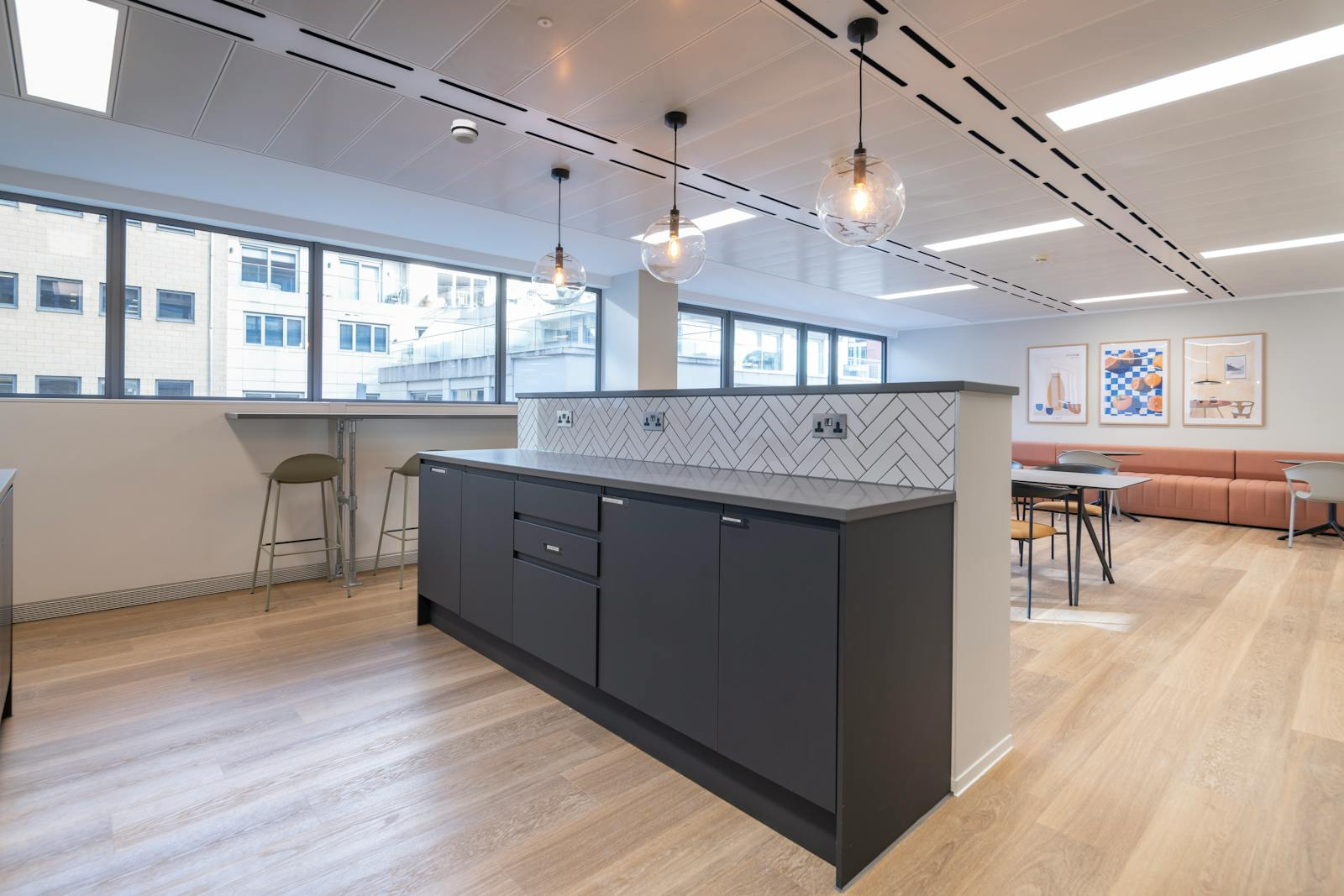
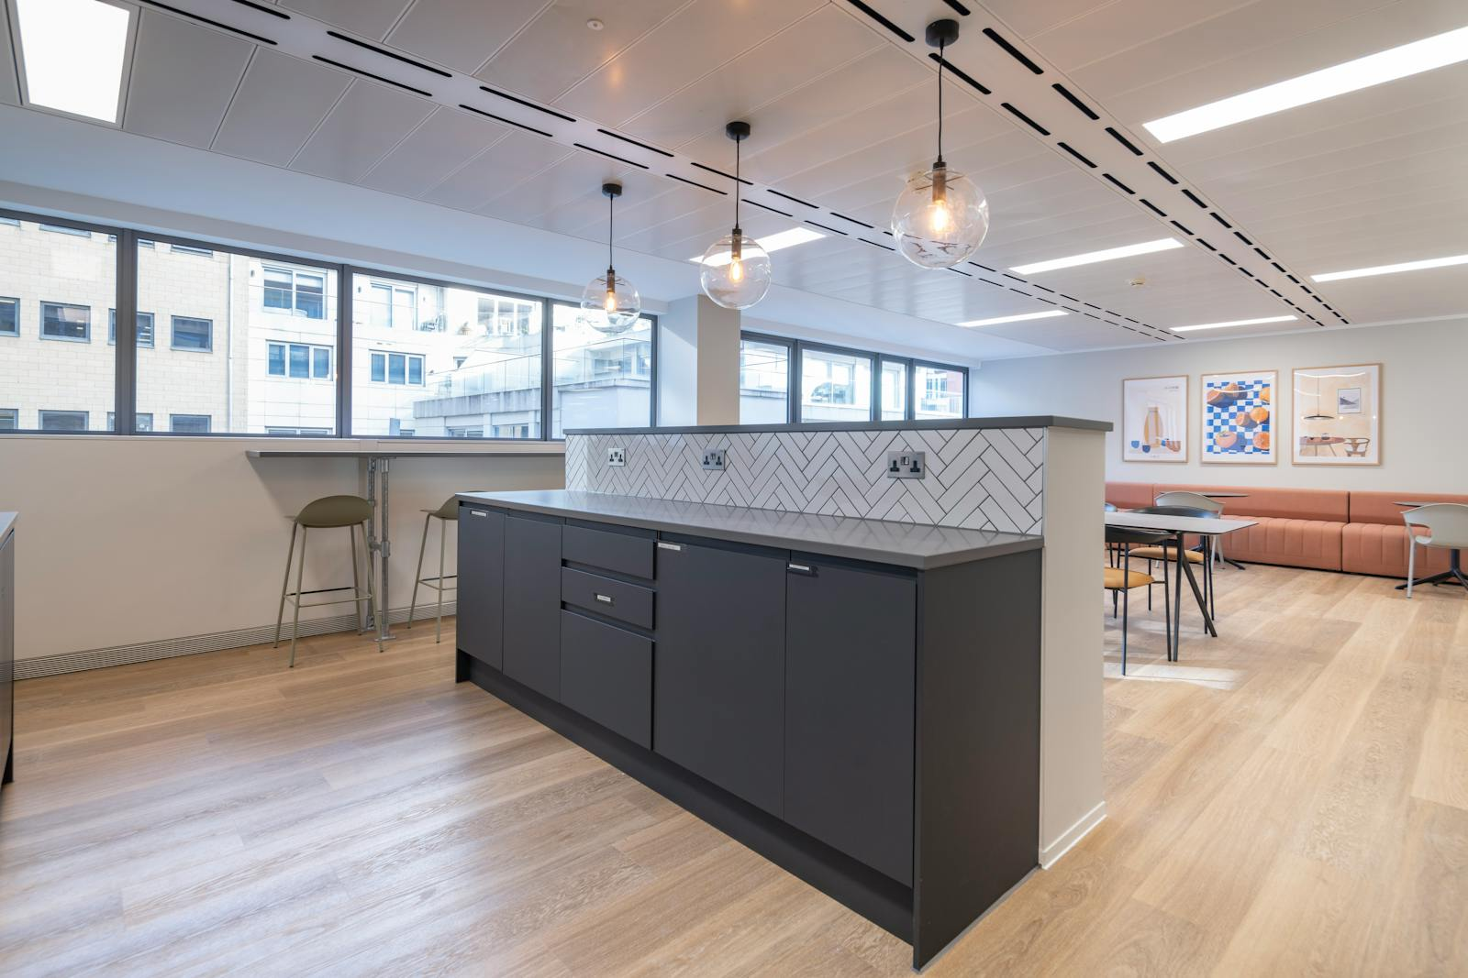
- smoke detector (465, 132)
